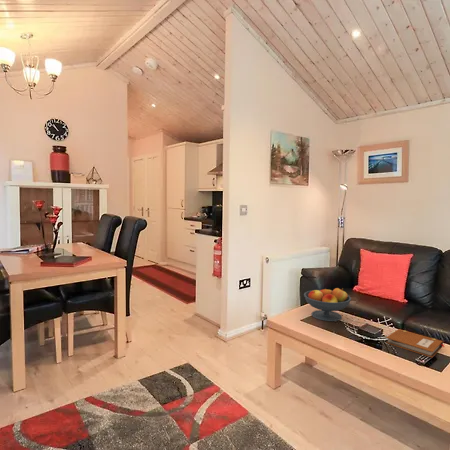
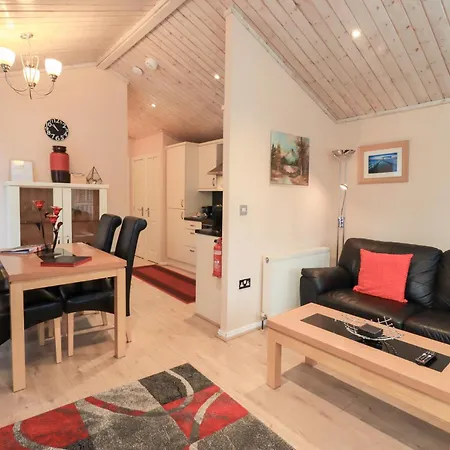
- notebook (415, 342)
- fruit bowl (326, 302)
